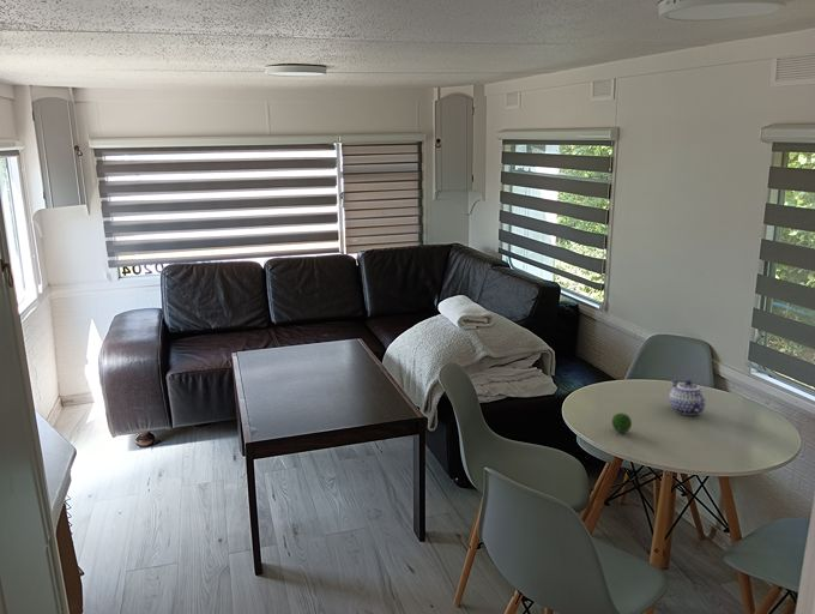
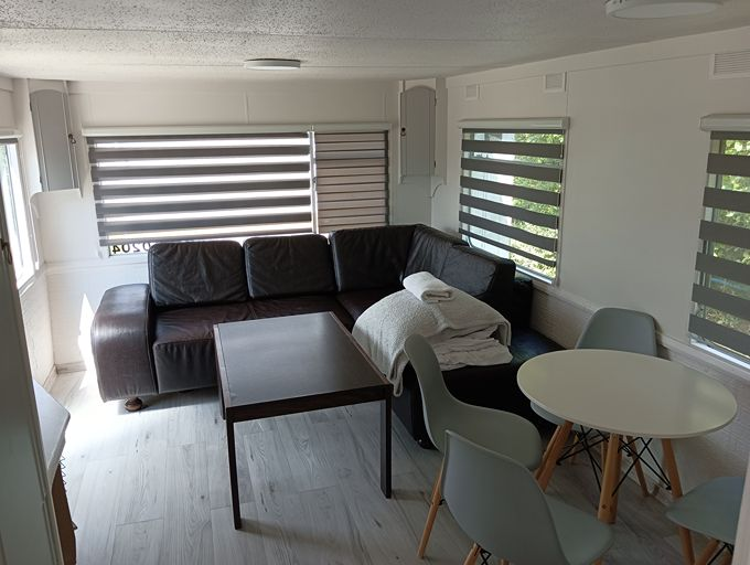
- fruit (621, 422)
- teapot (687, 396)
